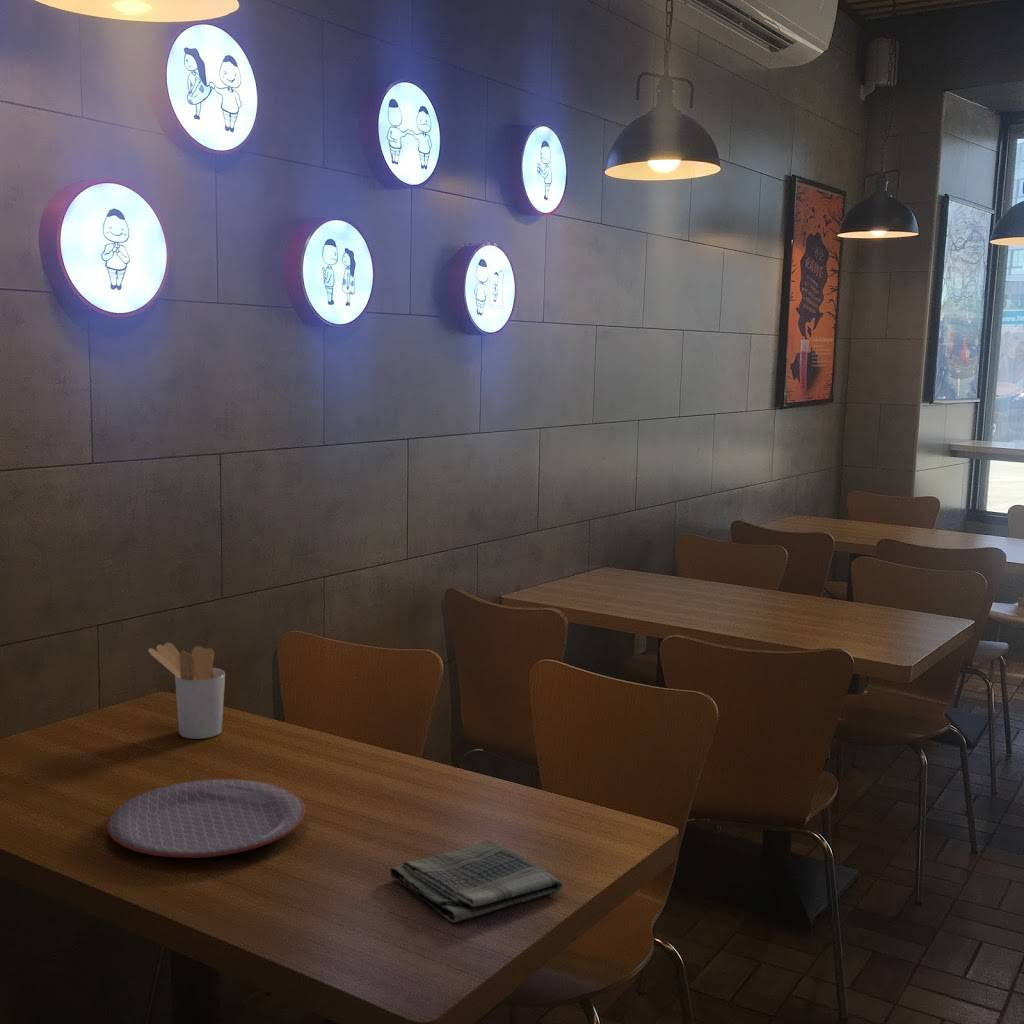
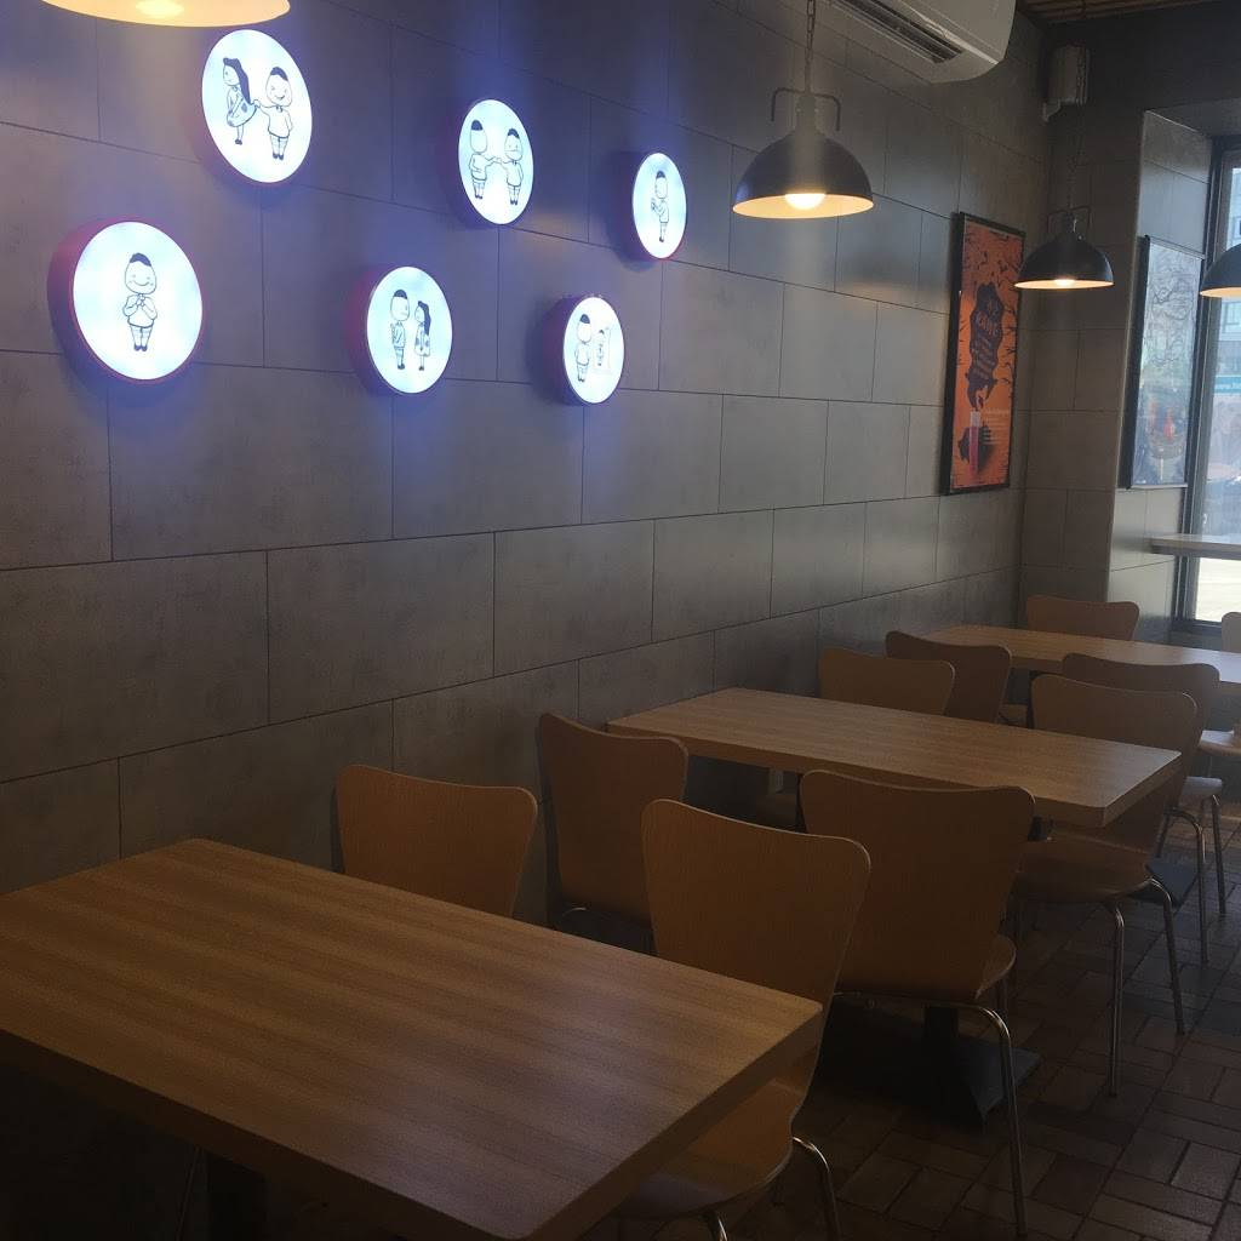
- dish towel (473, 875)
- utensil holder (188, 687)
- plate (208, 821)
